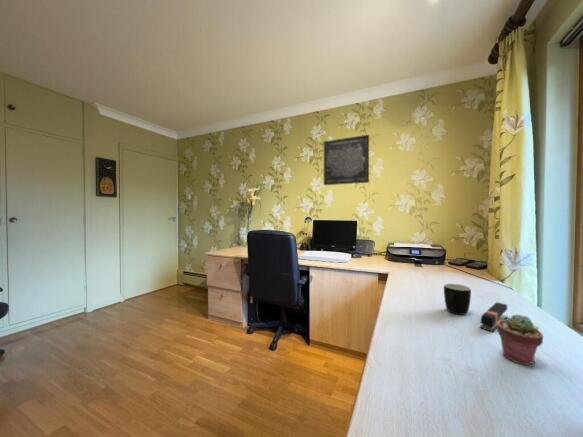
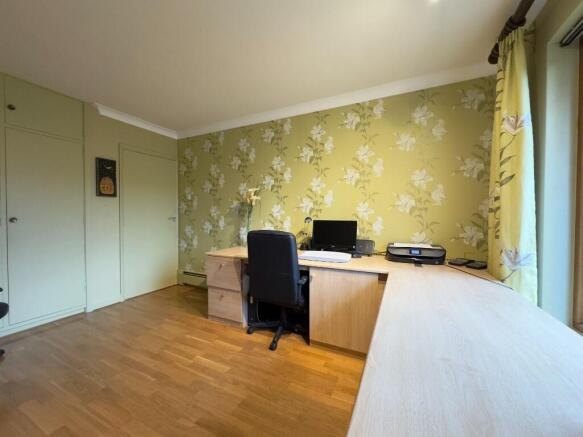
- mug (455, 299)
- potted succulent (518, 336)
- wall art (345, 161)
- stapler (494, 315)
